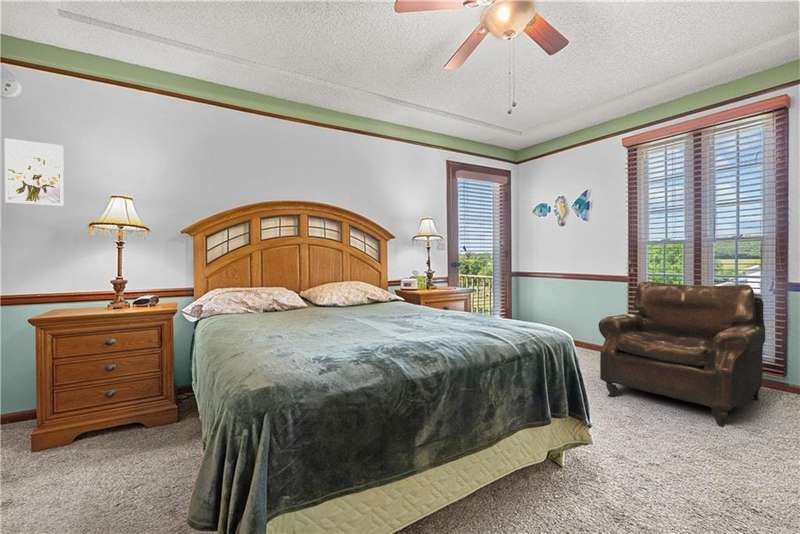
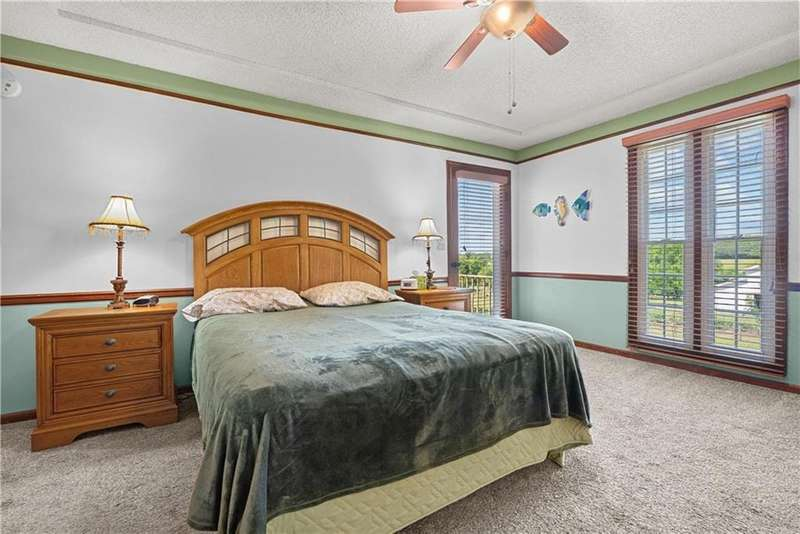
- leather (679, 340)
- wall art (35, 173)
